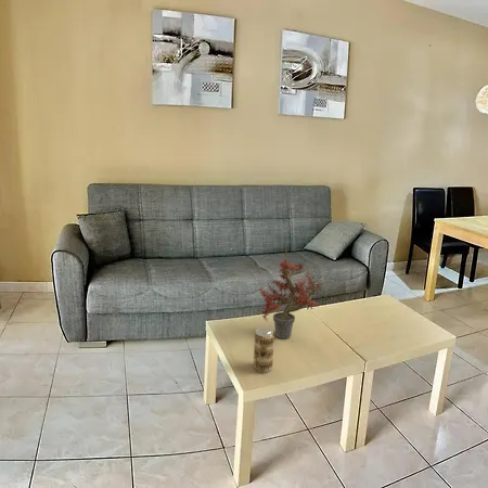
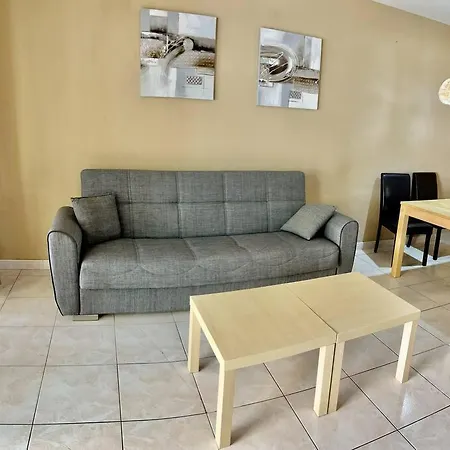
- beverage can (264, 349)
- potted plant (287, 291)
